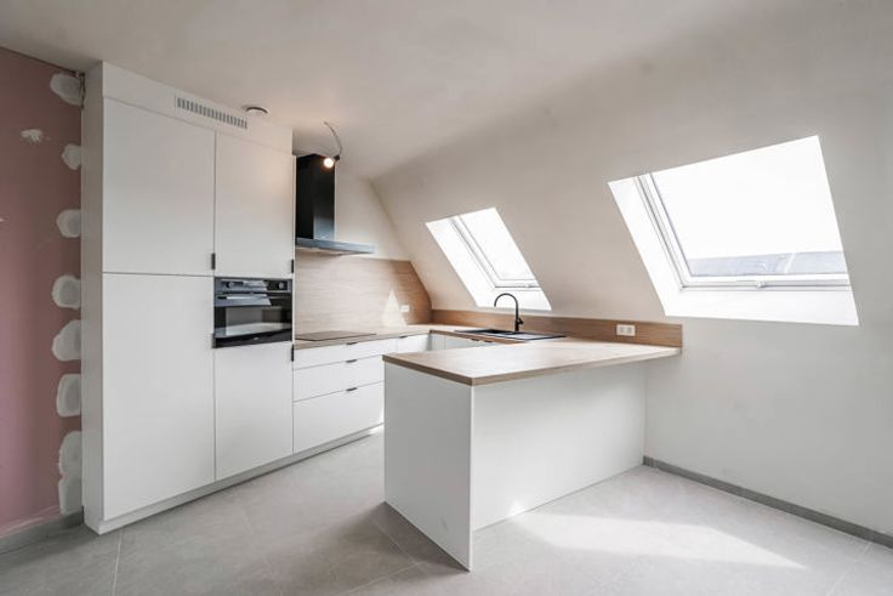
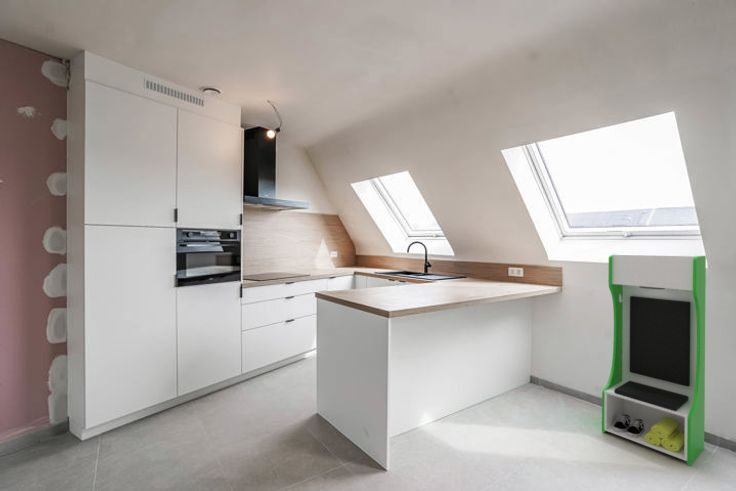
+ storage cabinet (651, 347)
